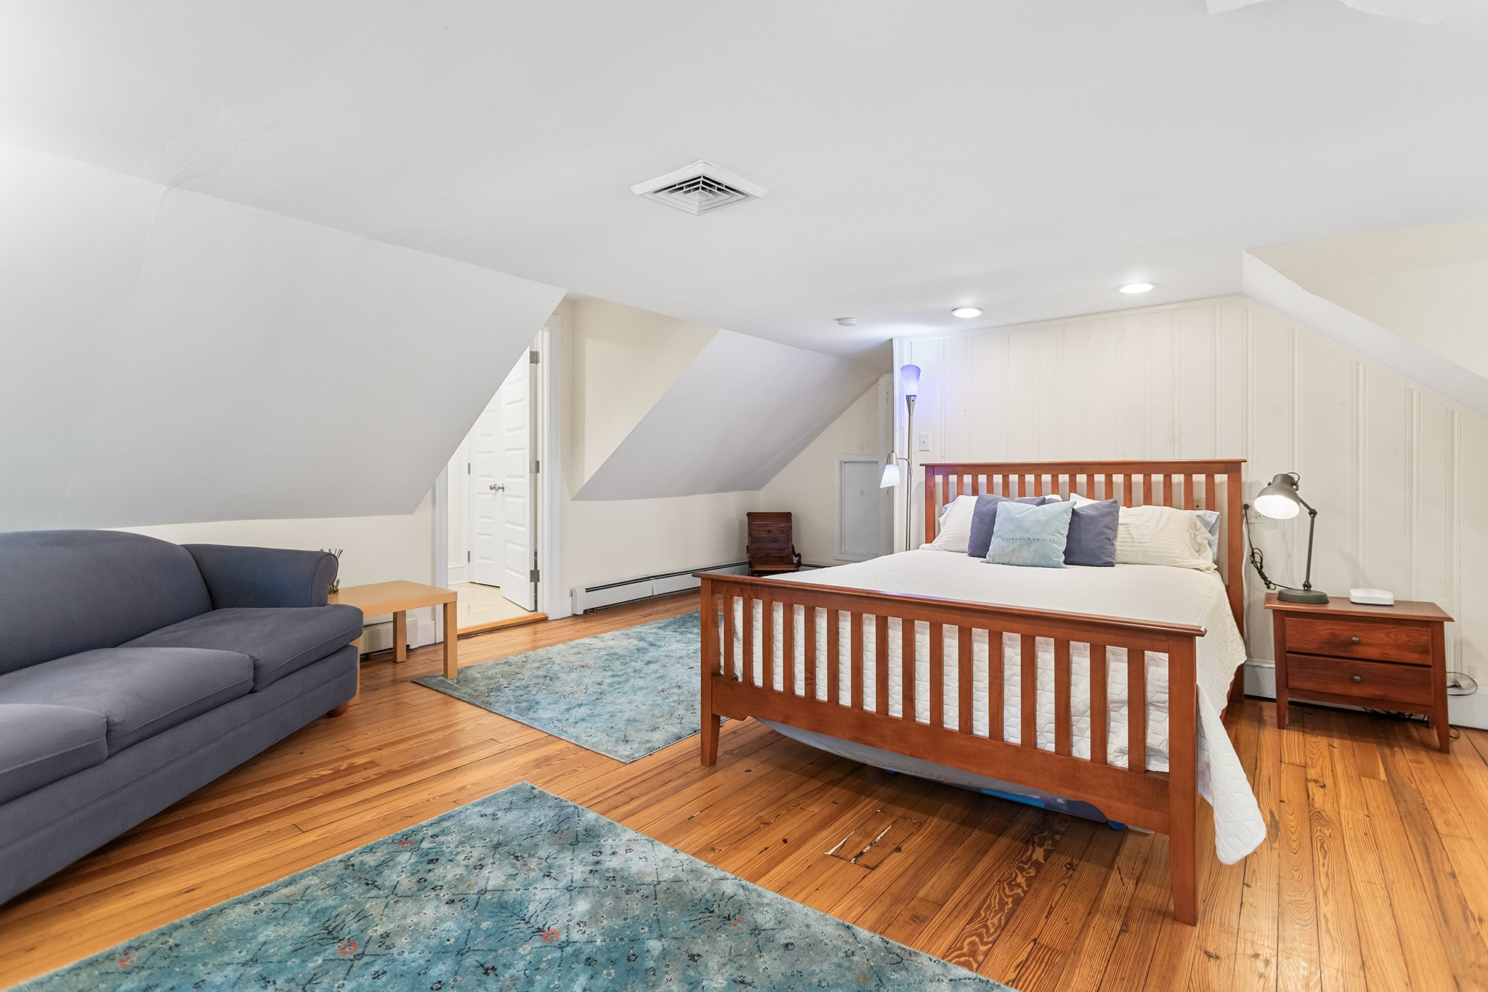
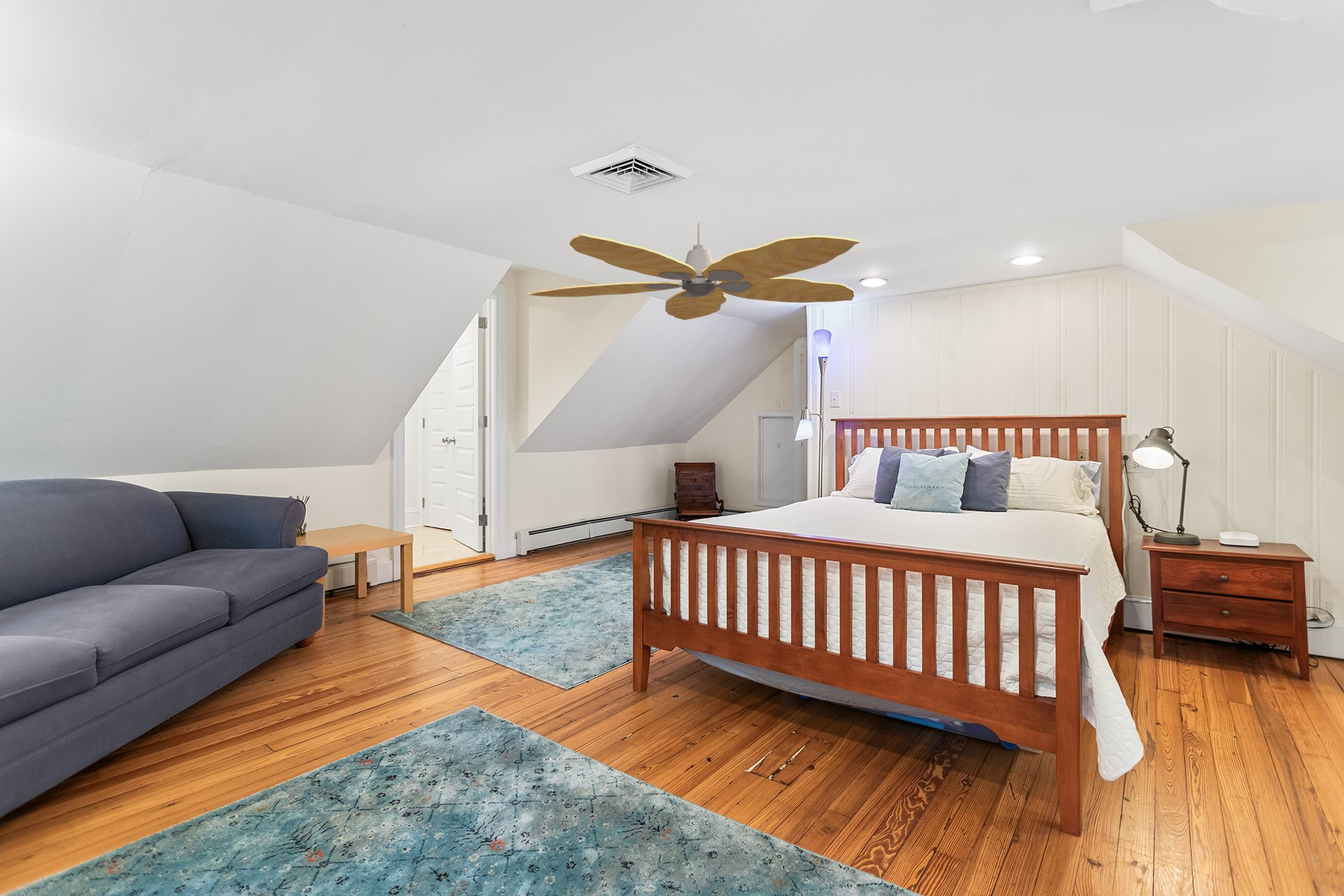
+ ceiling fan (692, 262)
